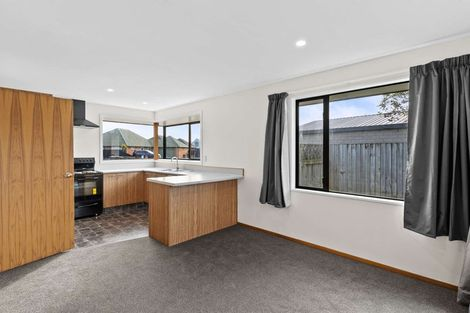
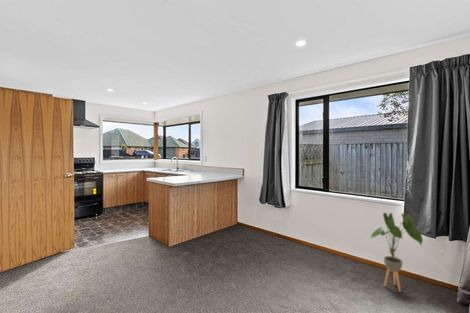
+ house plant (396, 250)
